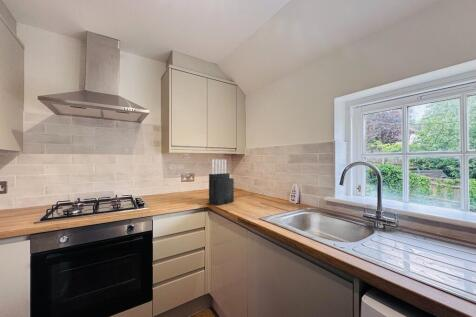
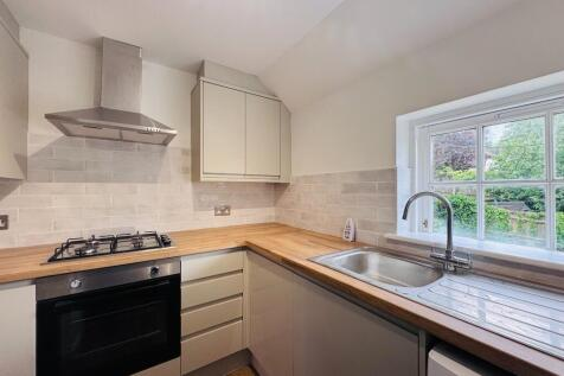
- knife block (222, 181)
